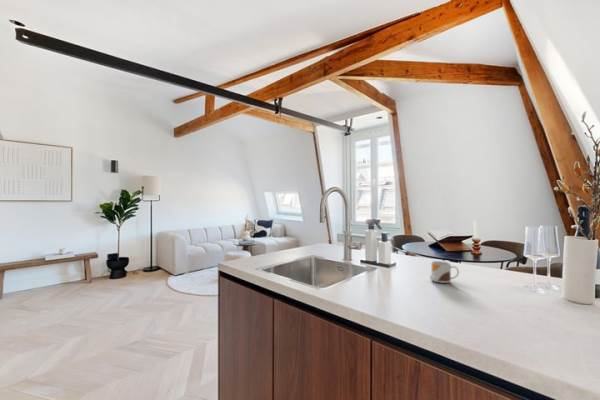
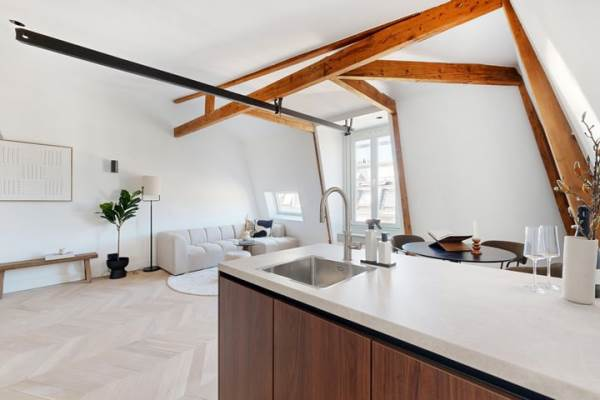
- mug (444, 272)
